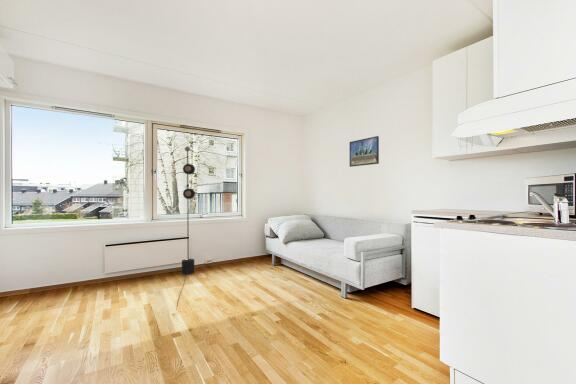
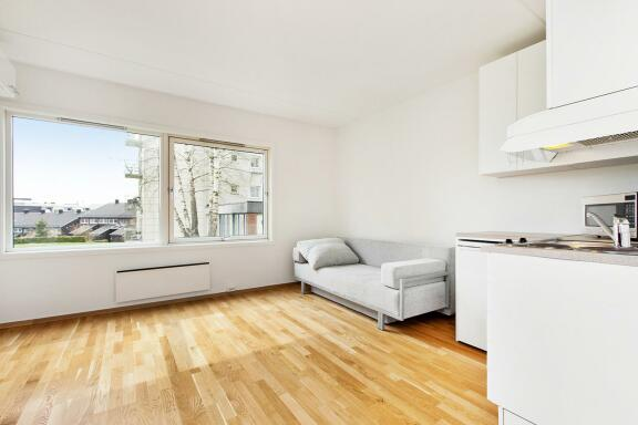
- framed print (363, 152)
- floor lamp (187, 213)
